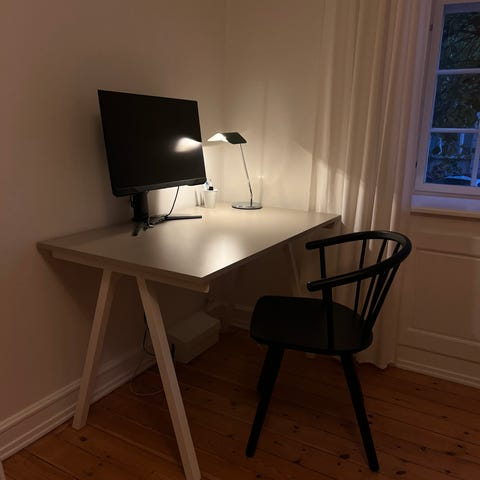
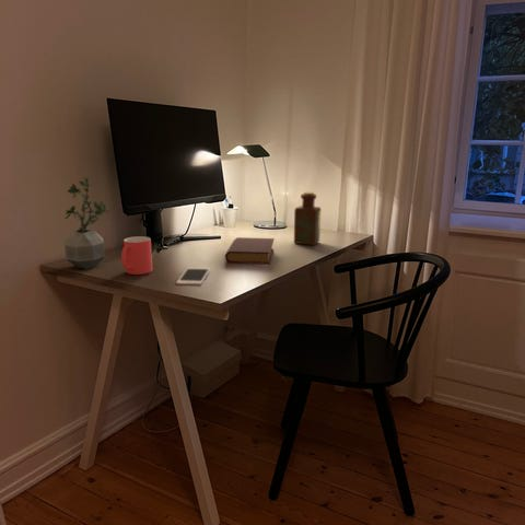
+ potted plant (86, 222)
+ bottle (307, 218)
+ book (250, 249)
+ mug (135, 256)
+ cell phone (194, 276)
